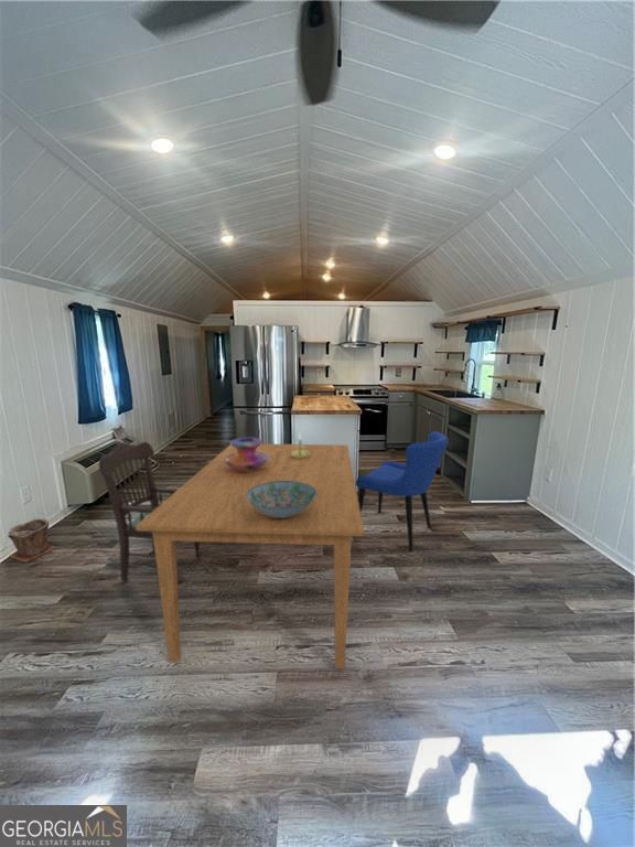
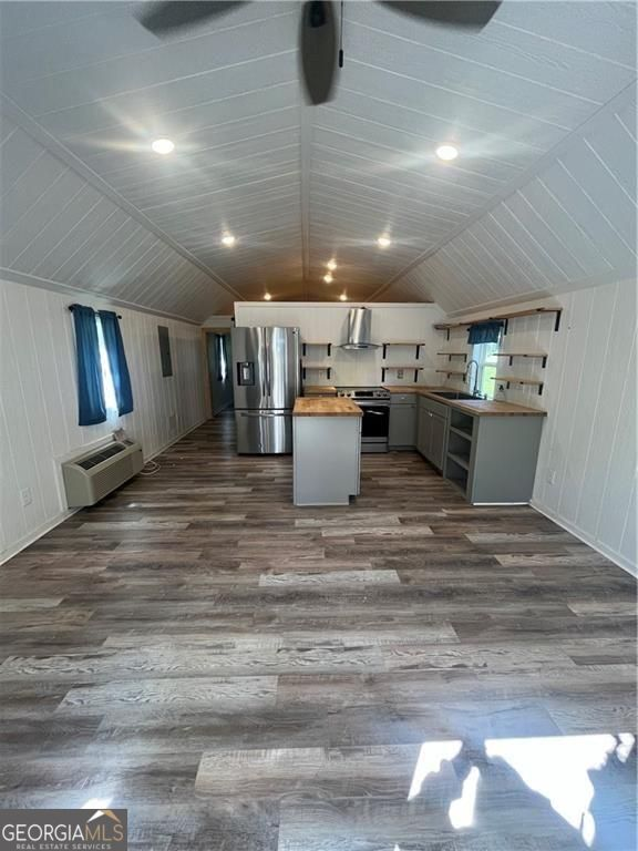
- plant pot (31, 538)
- candle holder (299, 444)
- dining chair (155, 507)
- decorative bowl (281, 503)
- decorative vase (246, 453)
- dining table (276, 526)
- dining chair (396, 483)
